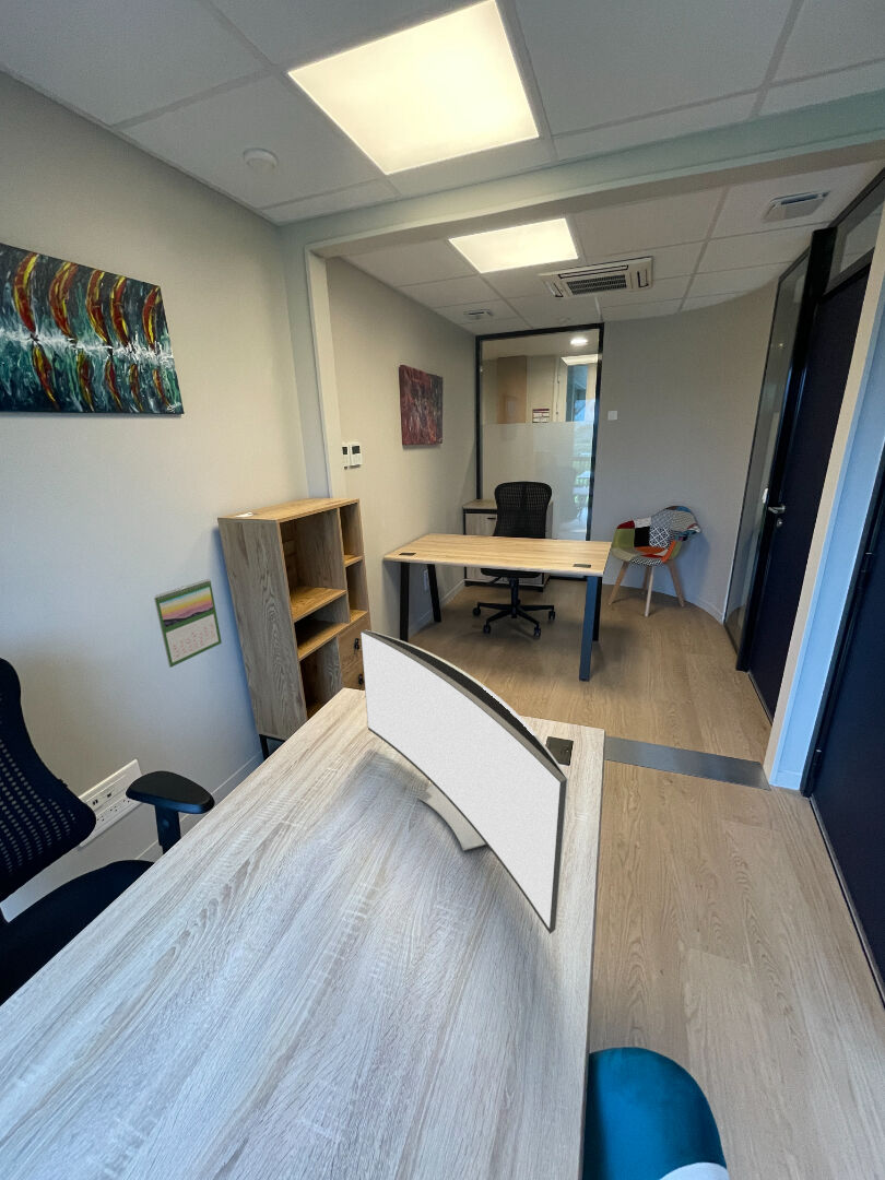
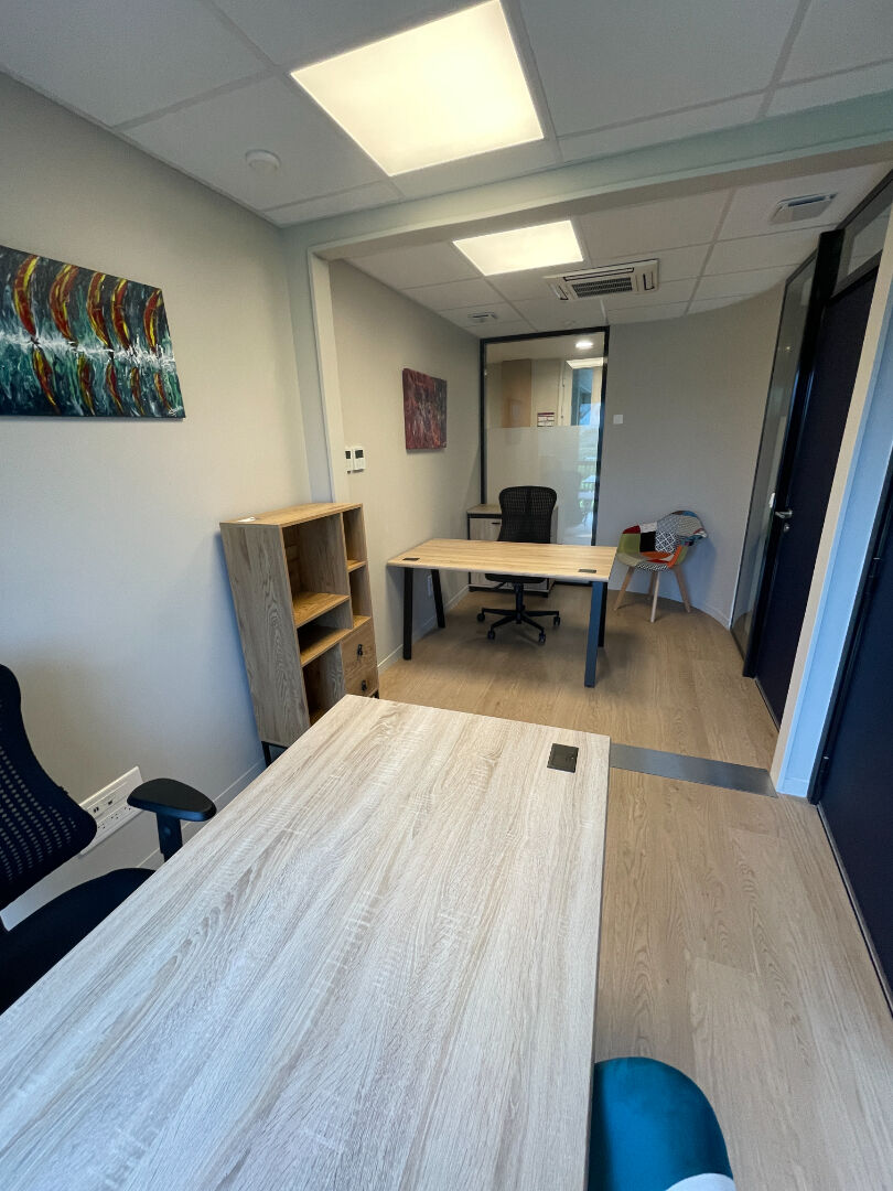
- calendar (190, 621)
- monitor (464, 744)
